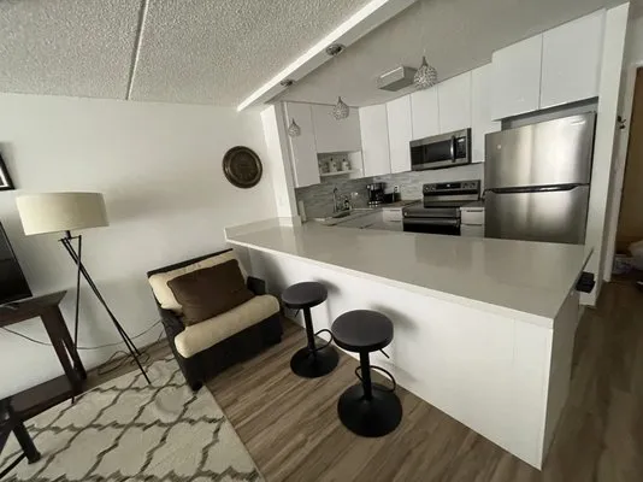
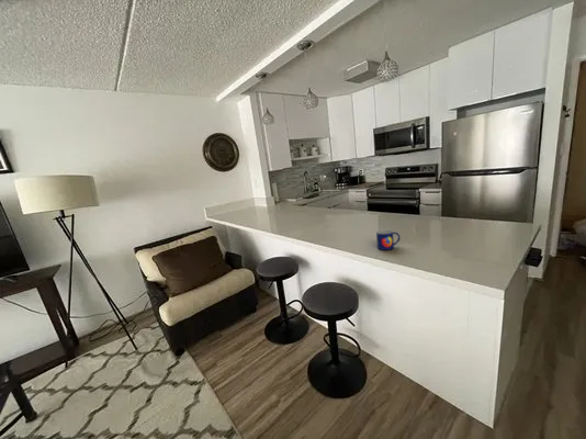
+ mug (388, 239)
